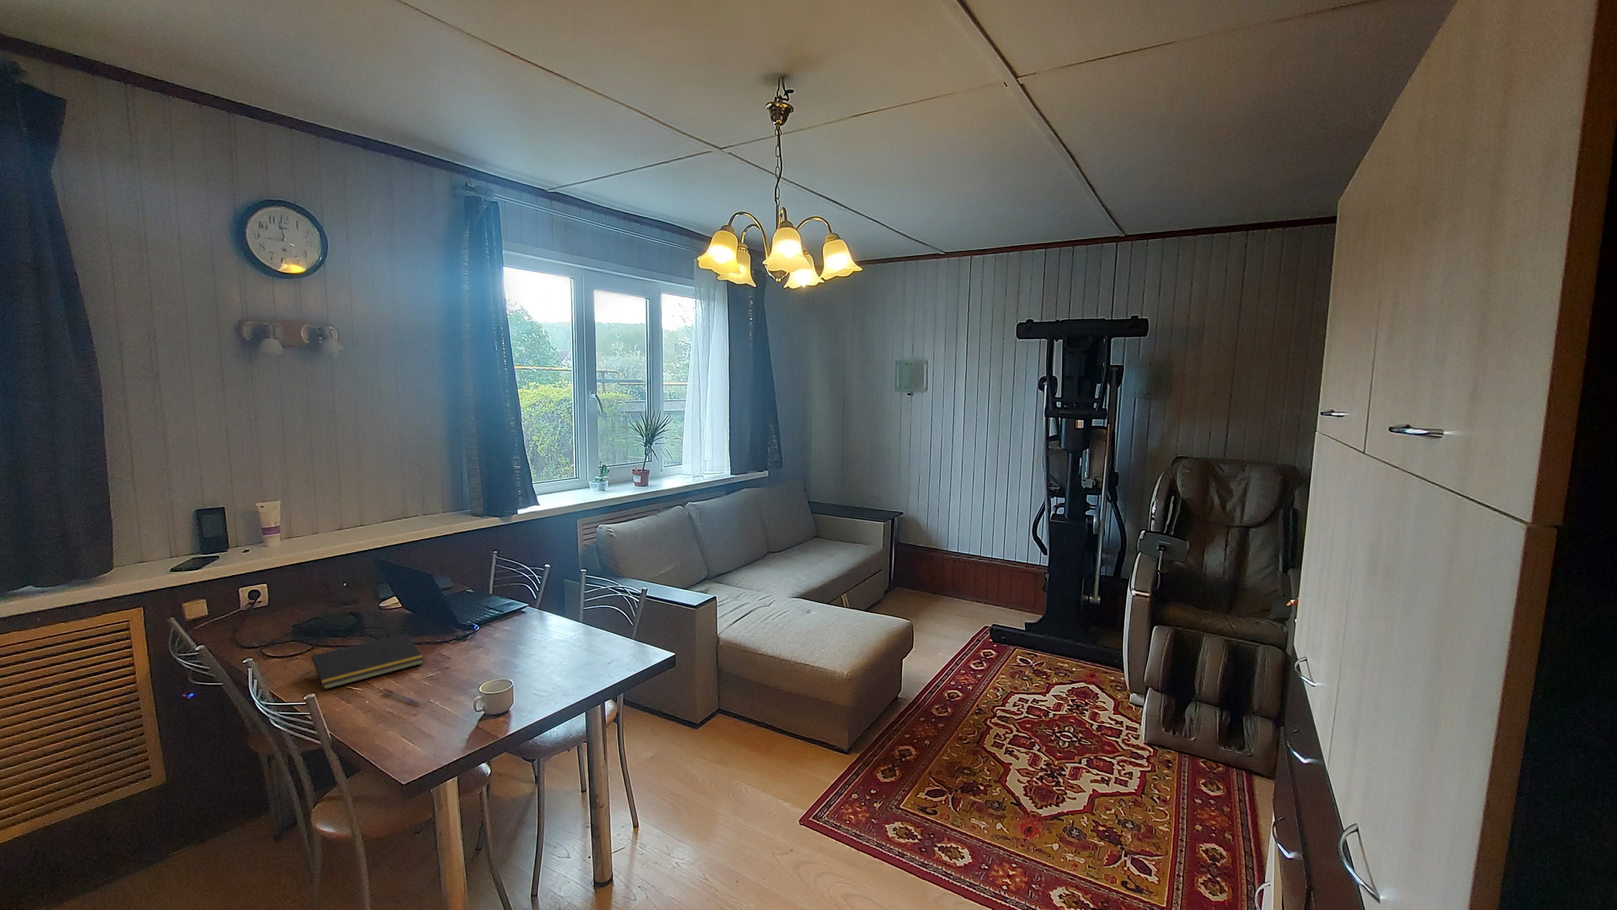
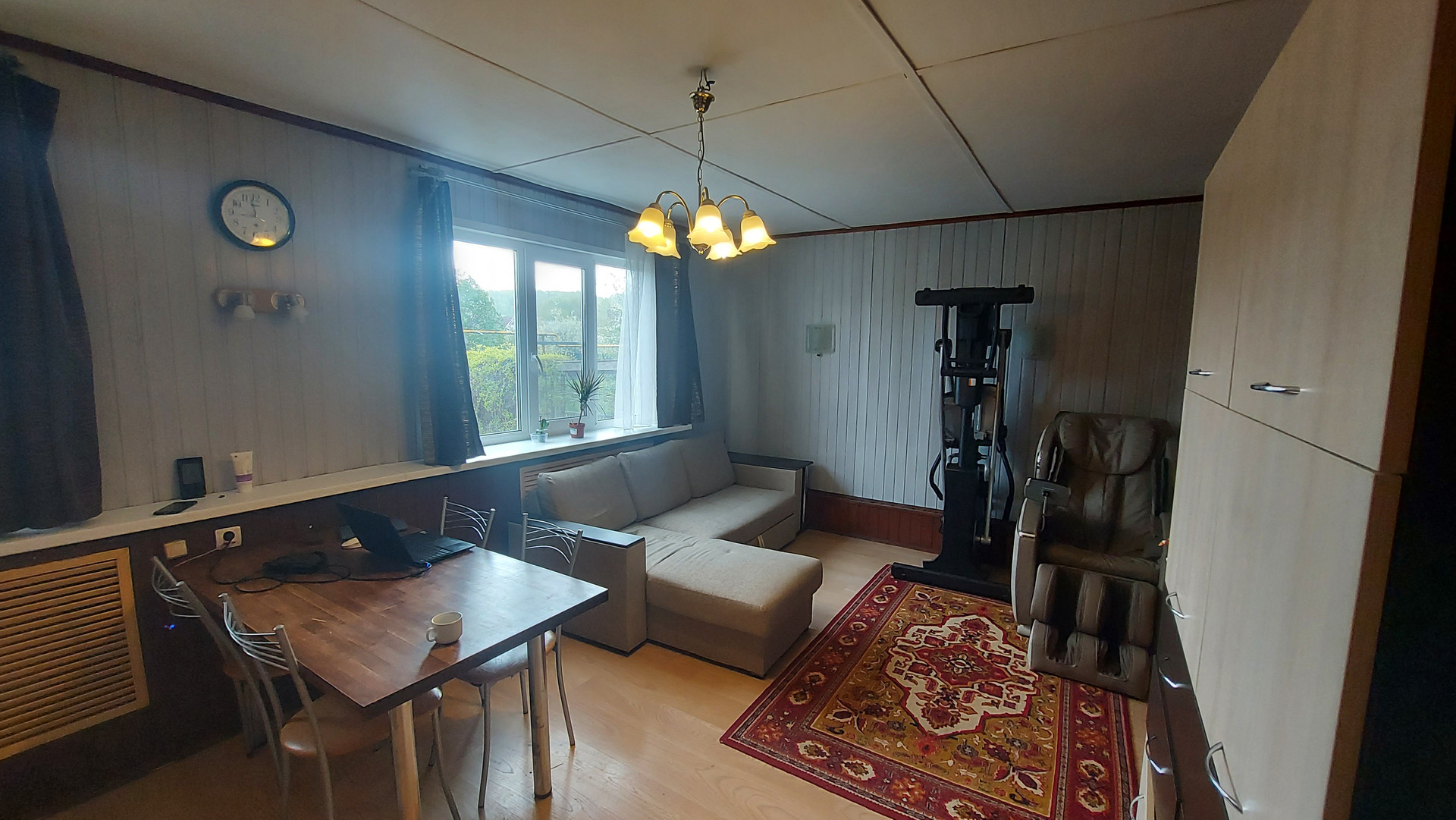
- notepad (368, 659)
- pen (401, 696)
